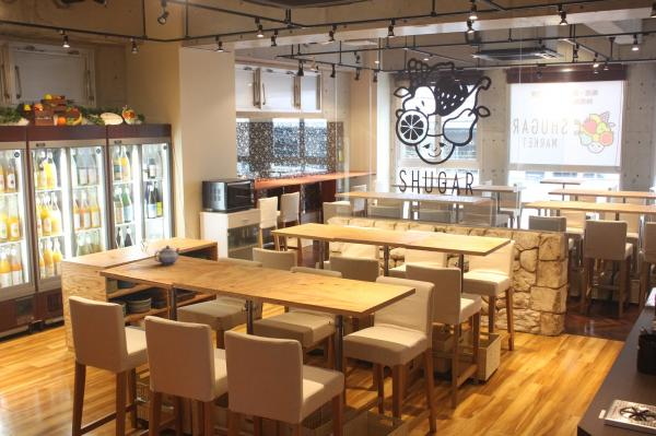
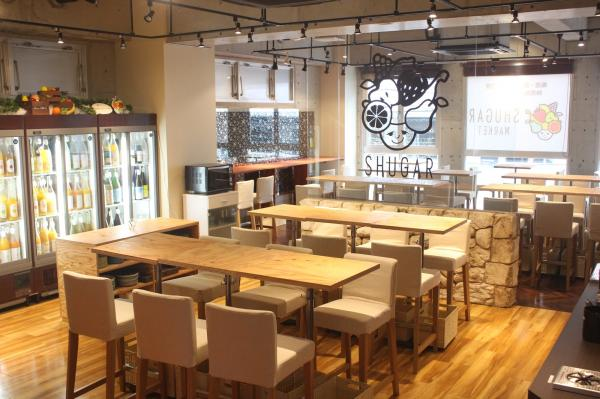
- teapot (167, 255)
